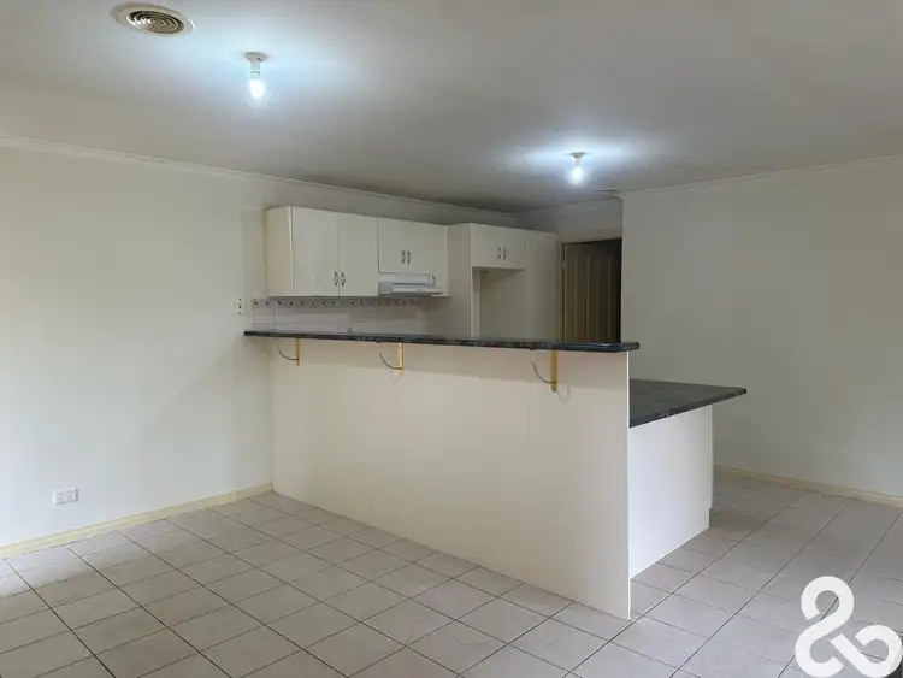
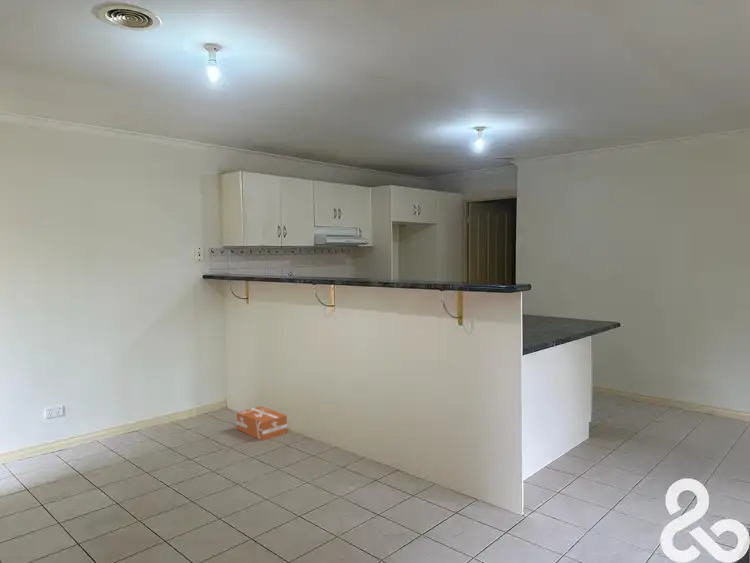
+ cardboard box (261, 422)
